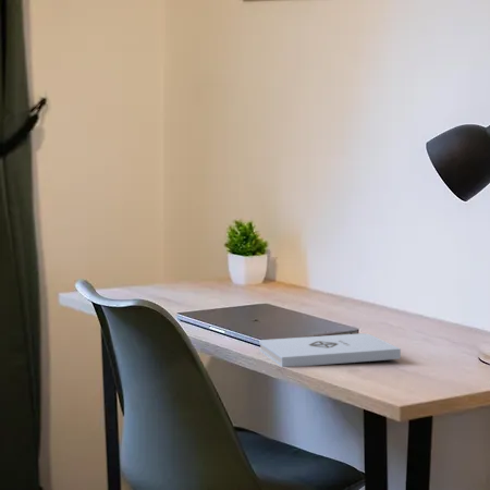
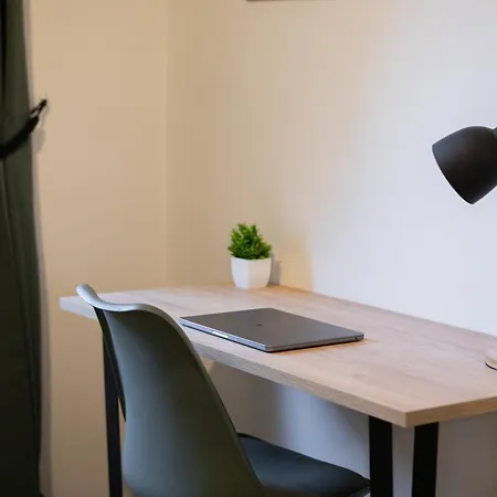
- notepad (327, 348)
